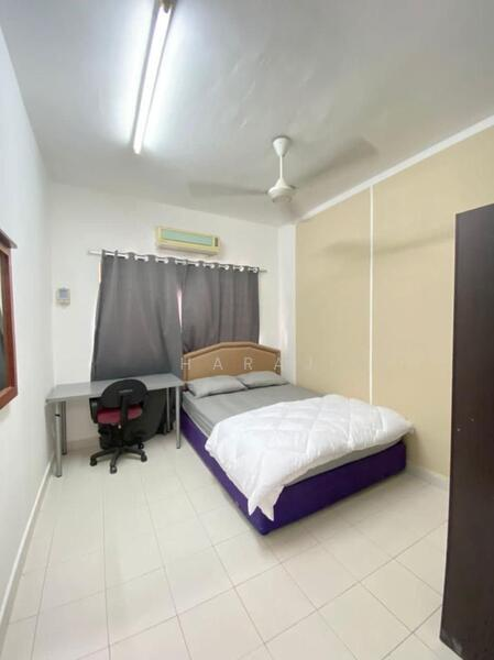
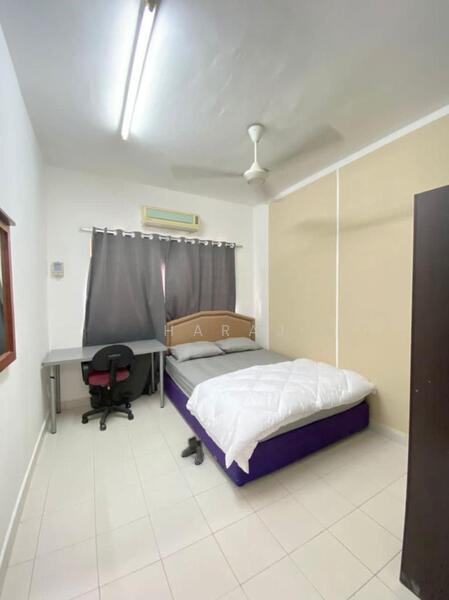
+ boots (193, 448)
